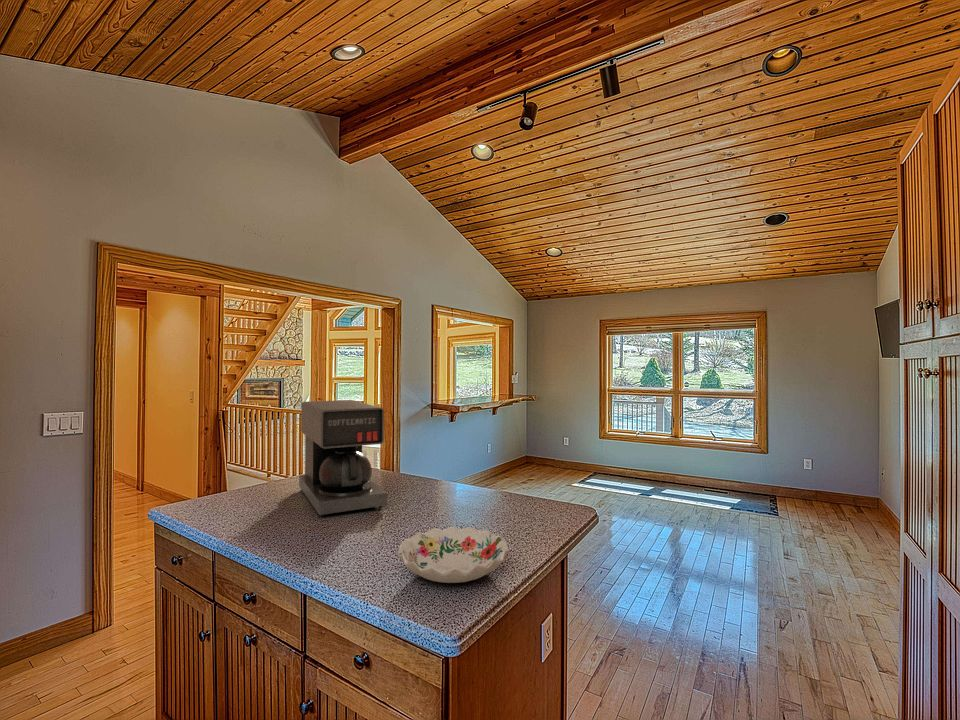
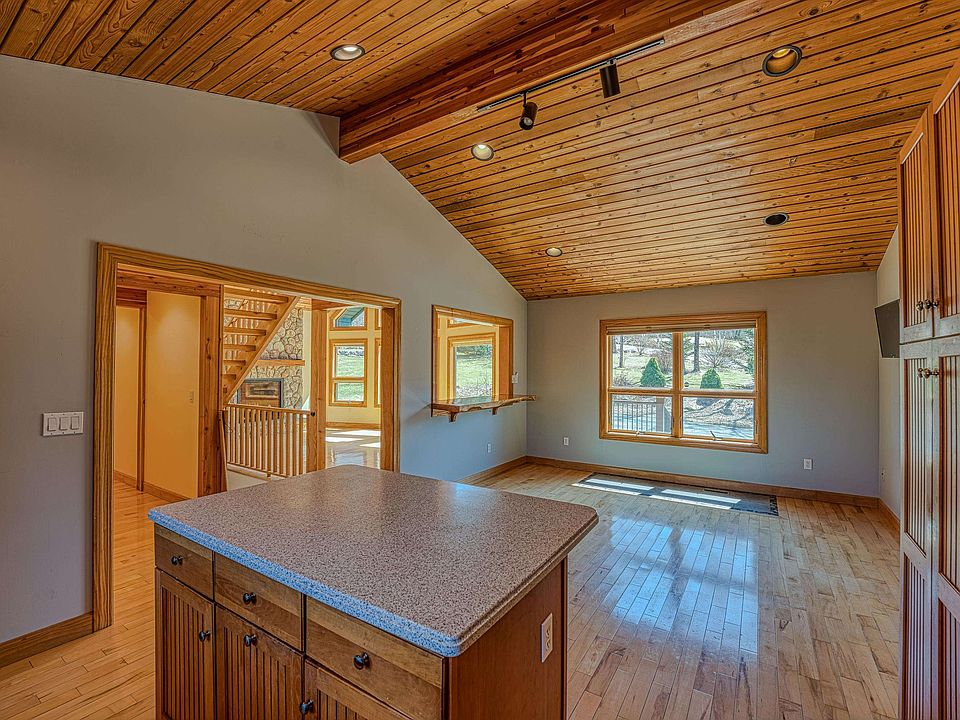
- coffee maker (339, 451)
- decorative bowl (453, 557)
